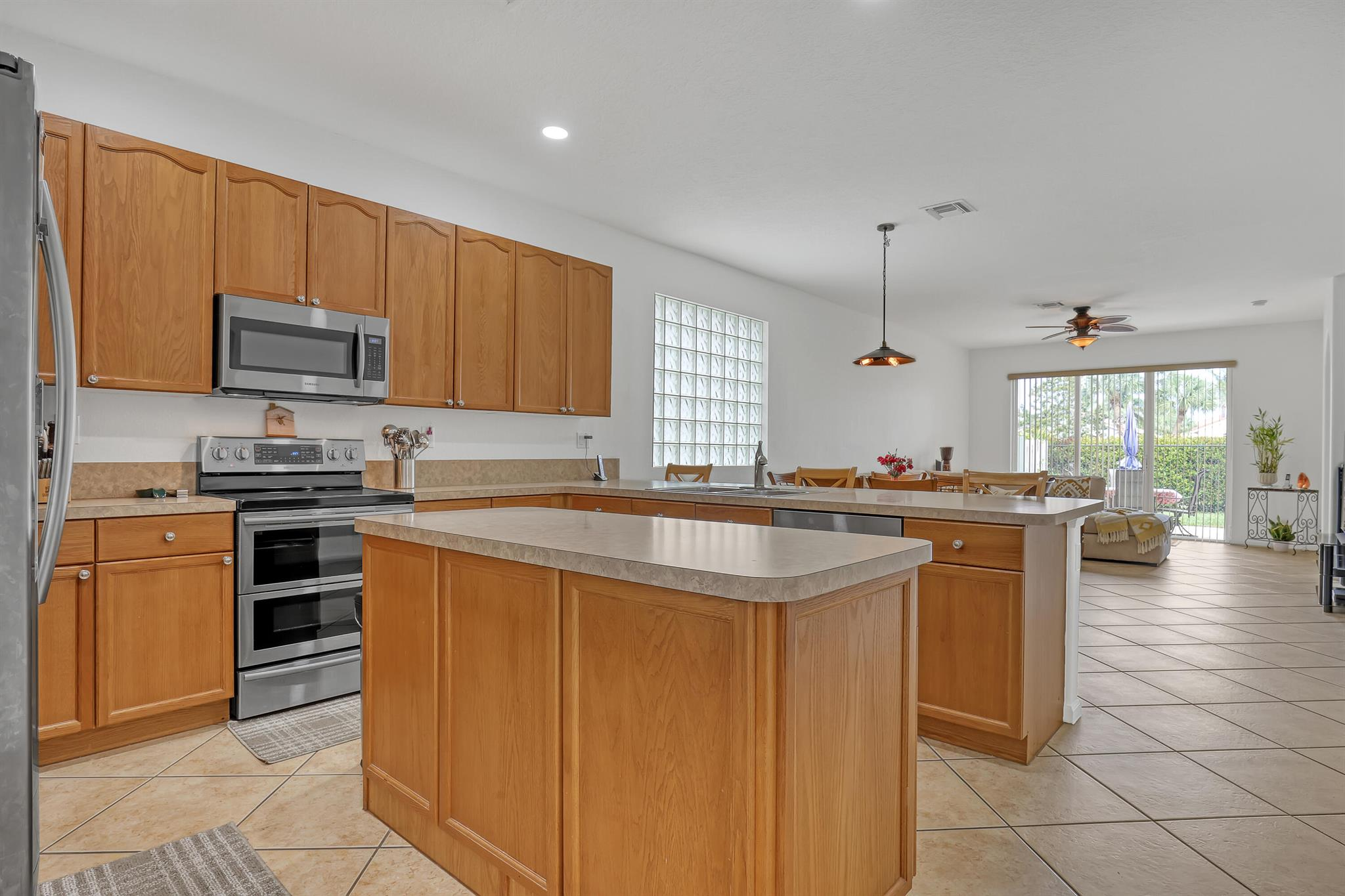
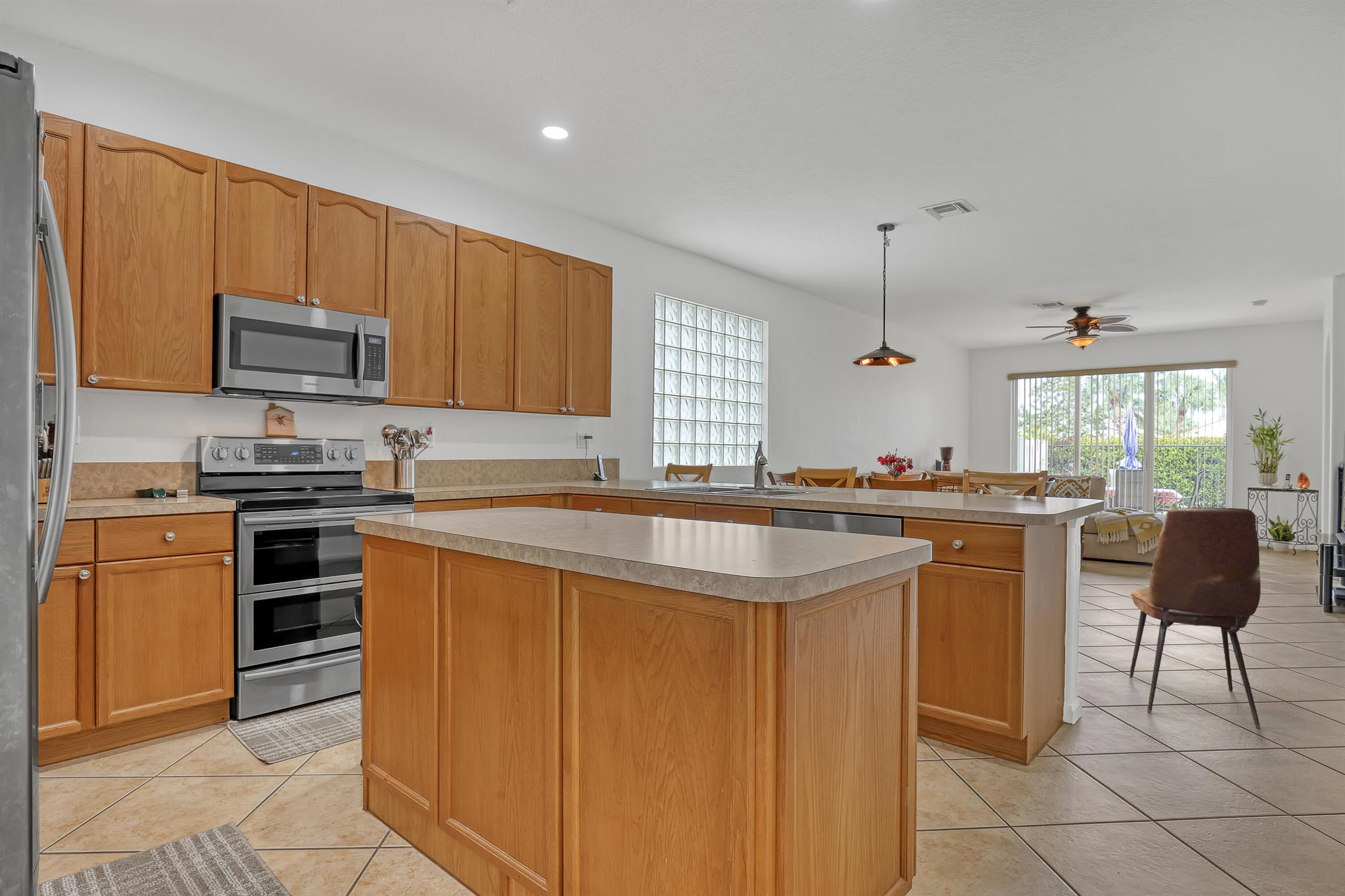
+ dining chair (1193, 603)
